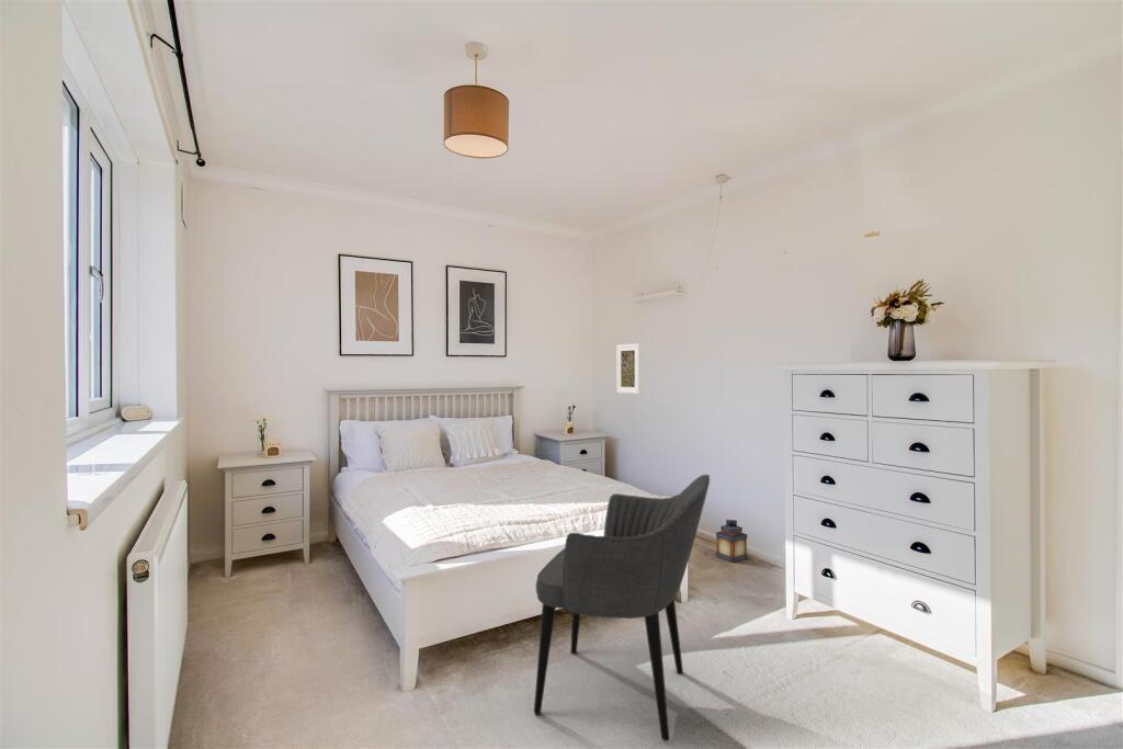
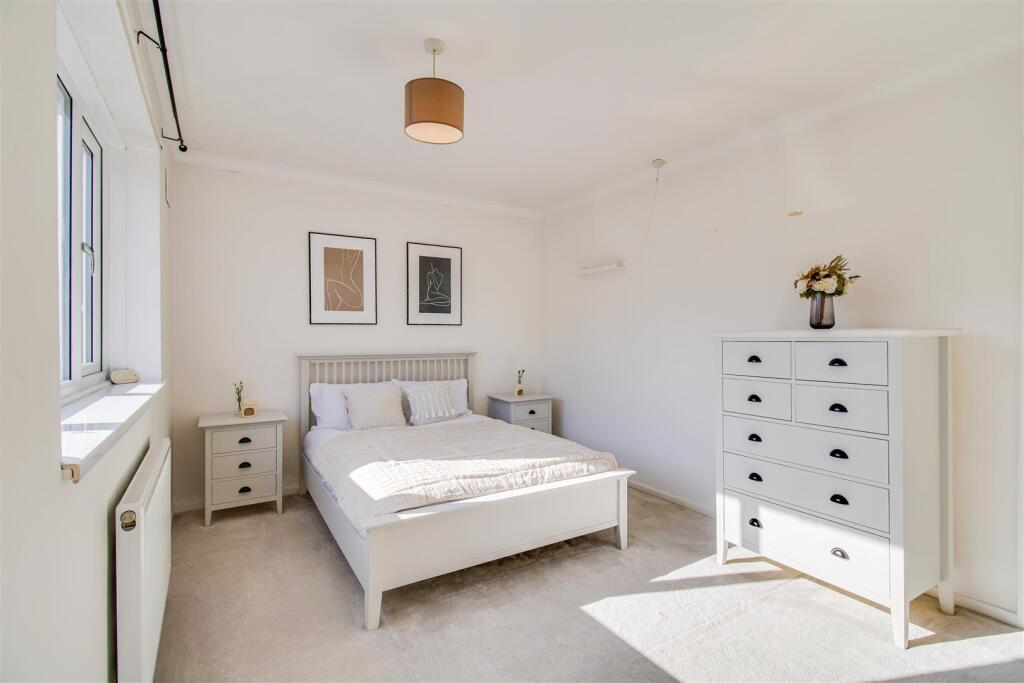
- lantern (731, 538)
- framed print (627, 368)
- armchair (625, 585)
